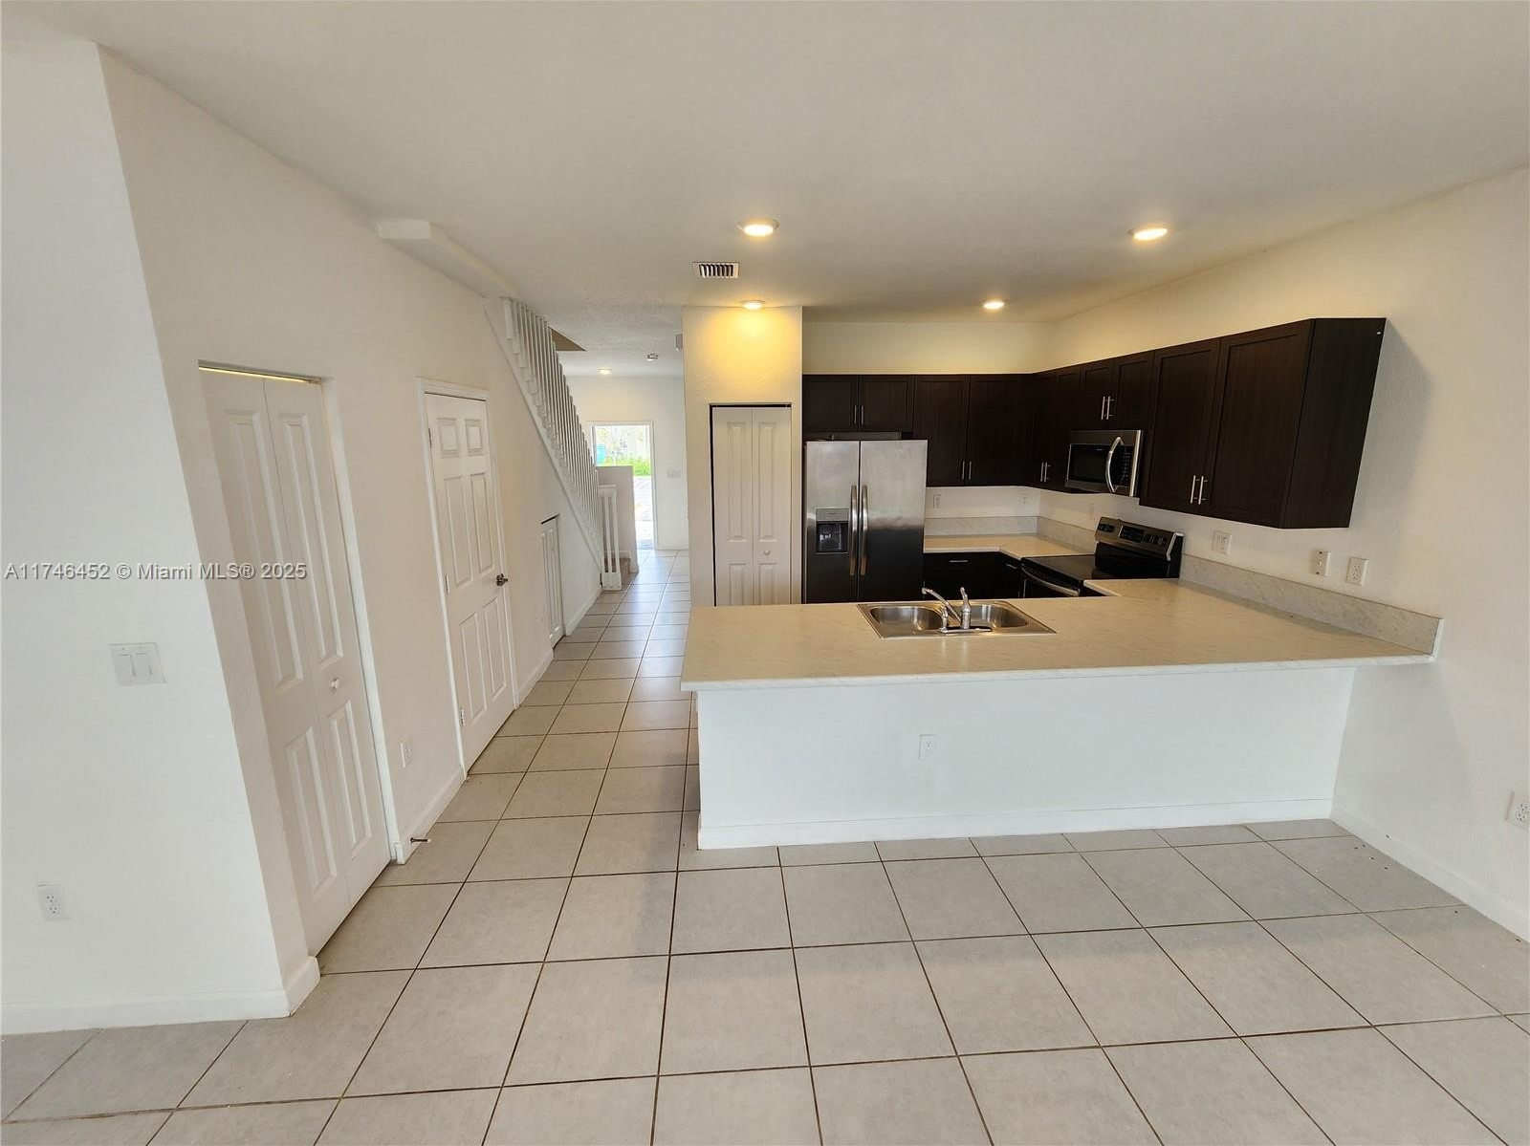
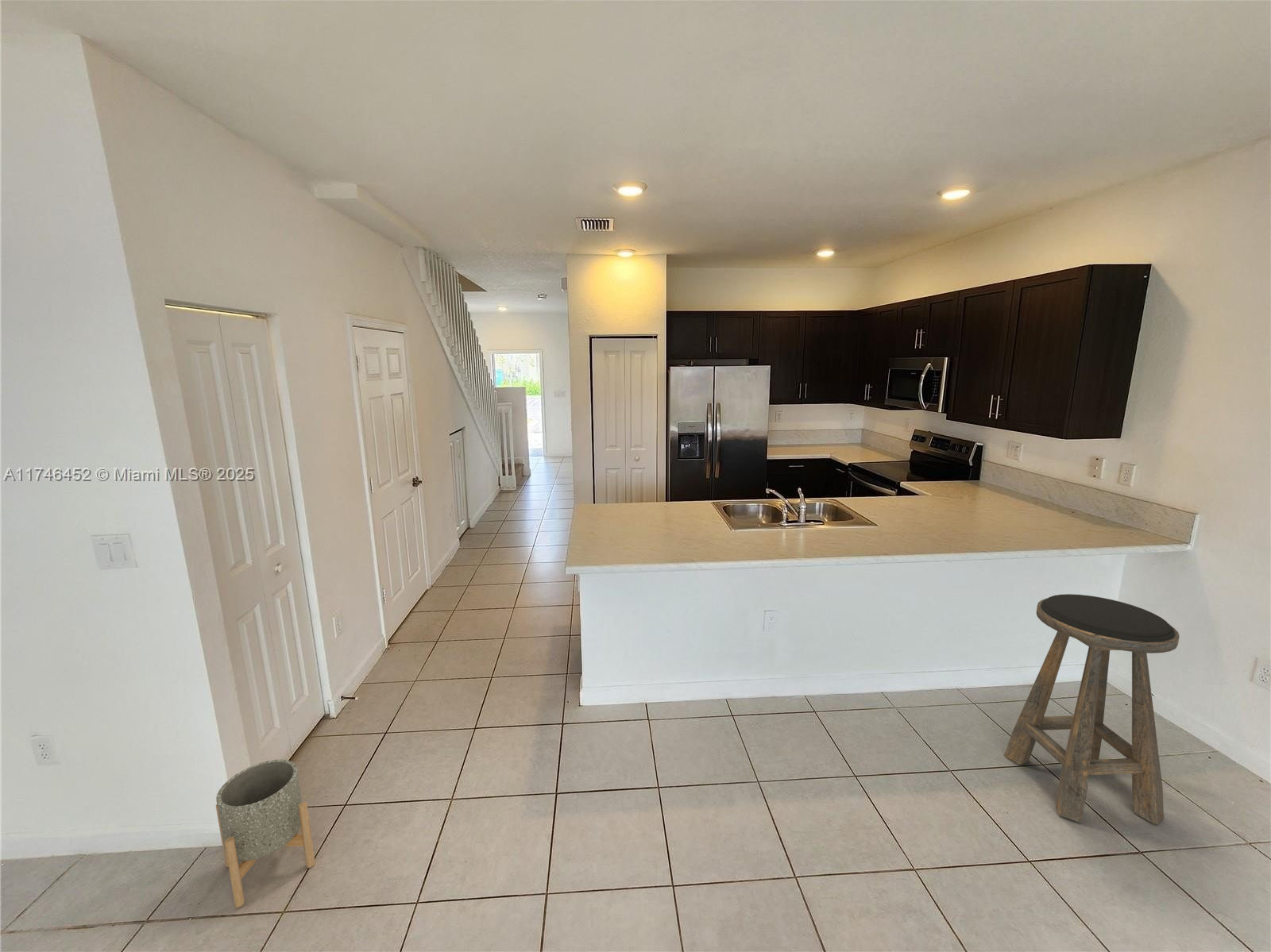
+ planter (264, 824)
+ stool (1091, 701)
